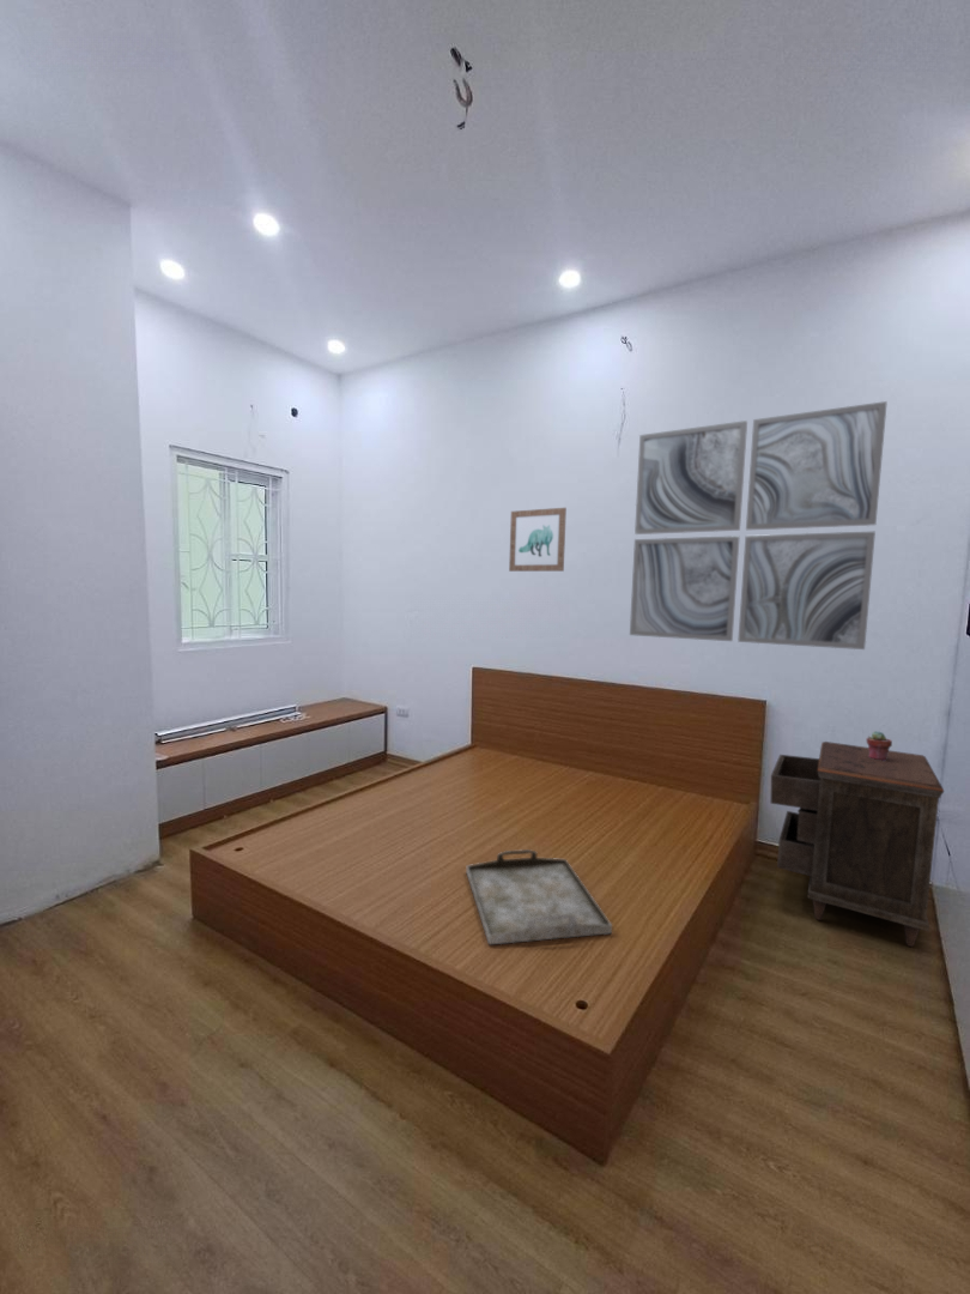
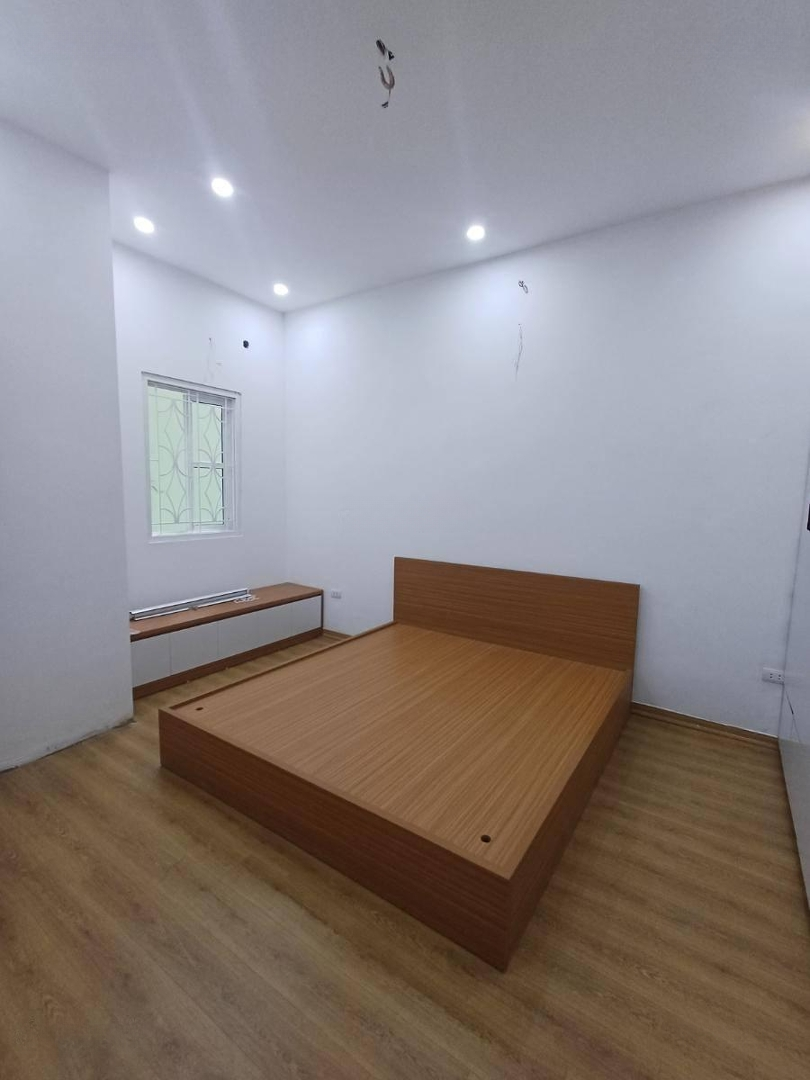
- serving tray (532, 889)
- potted succulent (878, 744)
- nightstand (843, 828)
- wall art (536, 540)
- wall art (745, 536)
